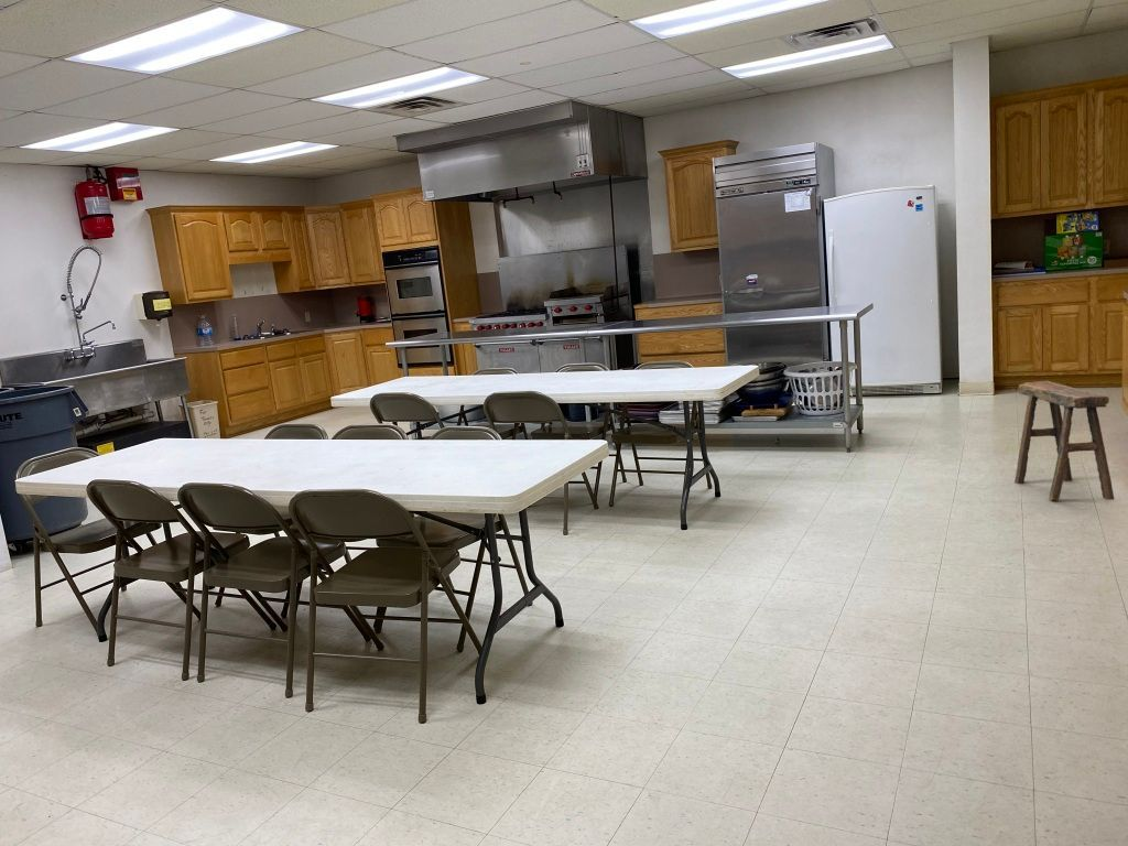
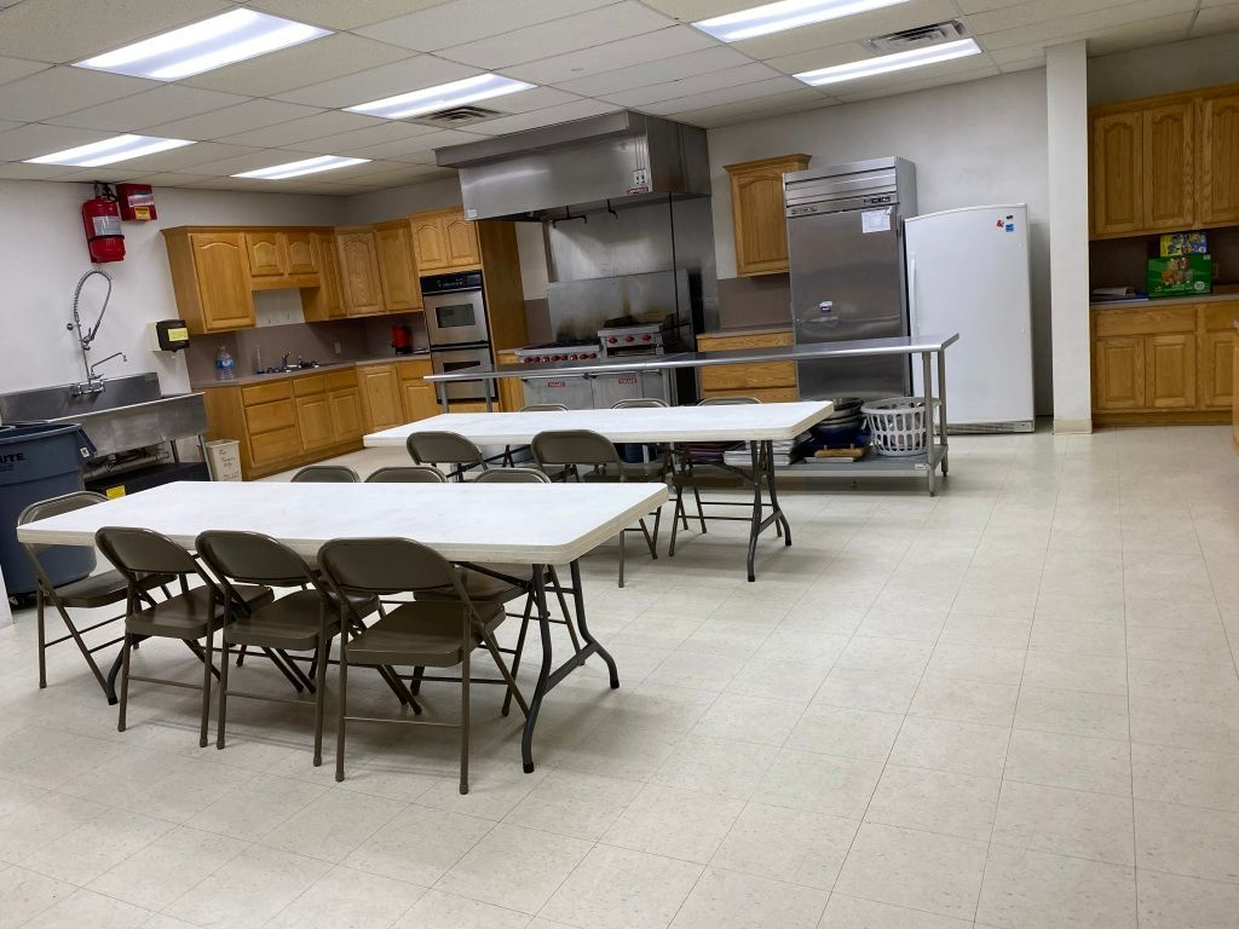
- stool (1062, 440)
